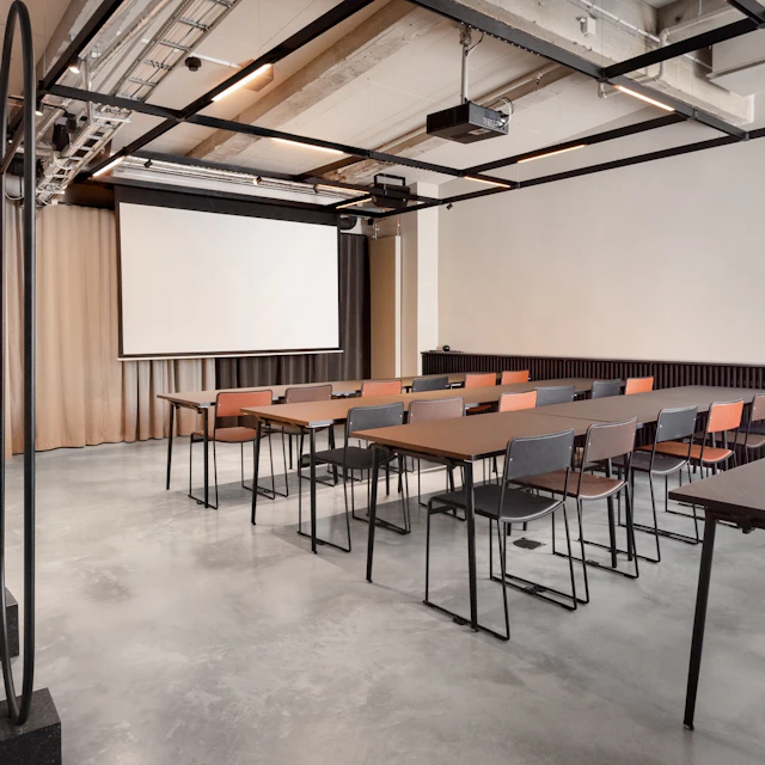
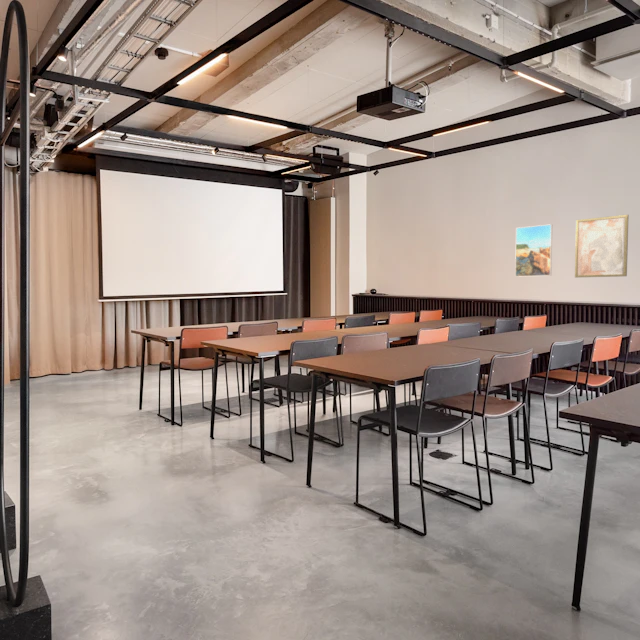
+ wall art (600, 247)
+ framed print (533, 251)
